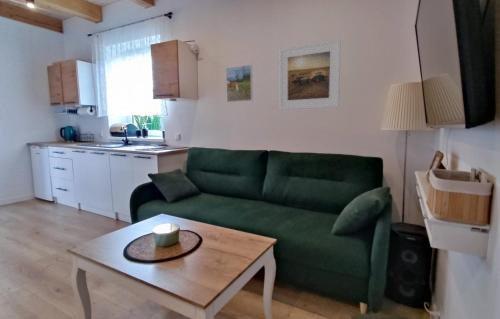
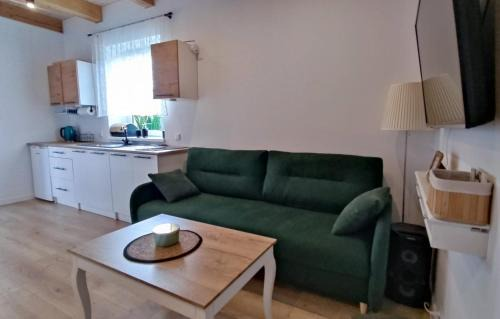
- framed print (308, 77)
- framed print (239, 84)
